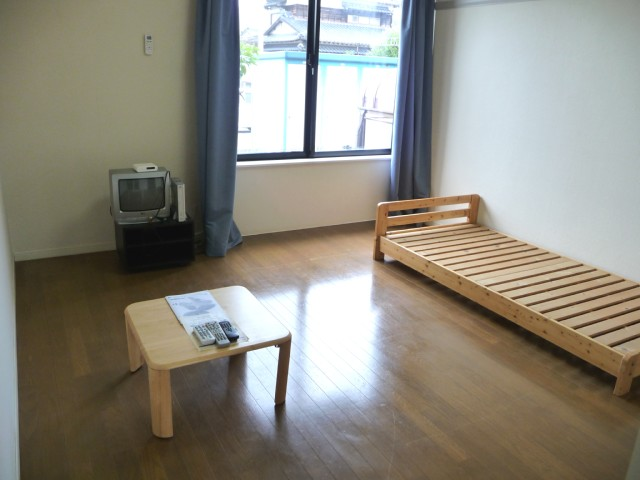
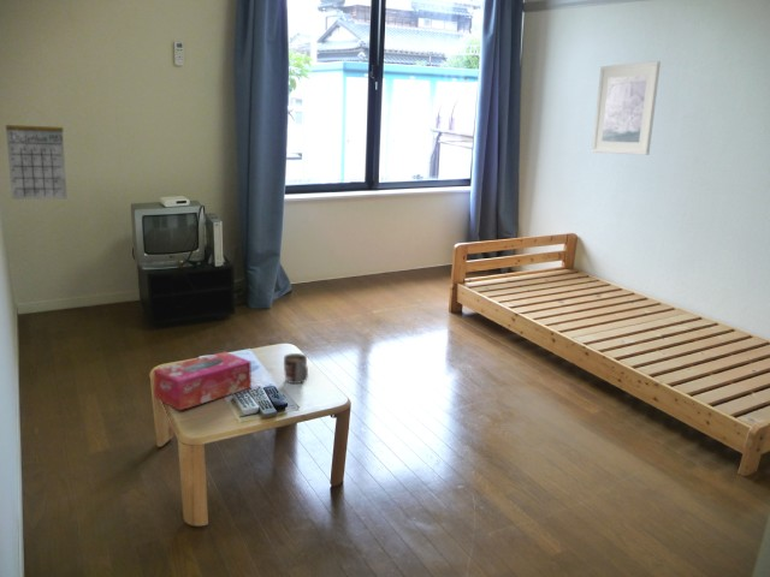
+ mug (297, 369)
+ tissue box (203, 379)
+ calendar (36, 154)
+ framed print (623, 109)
